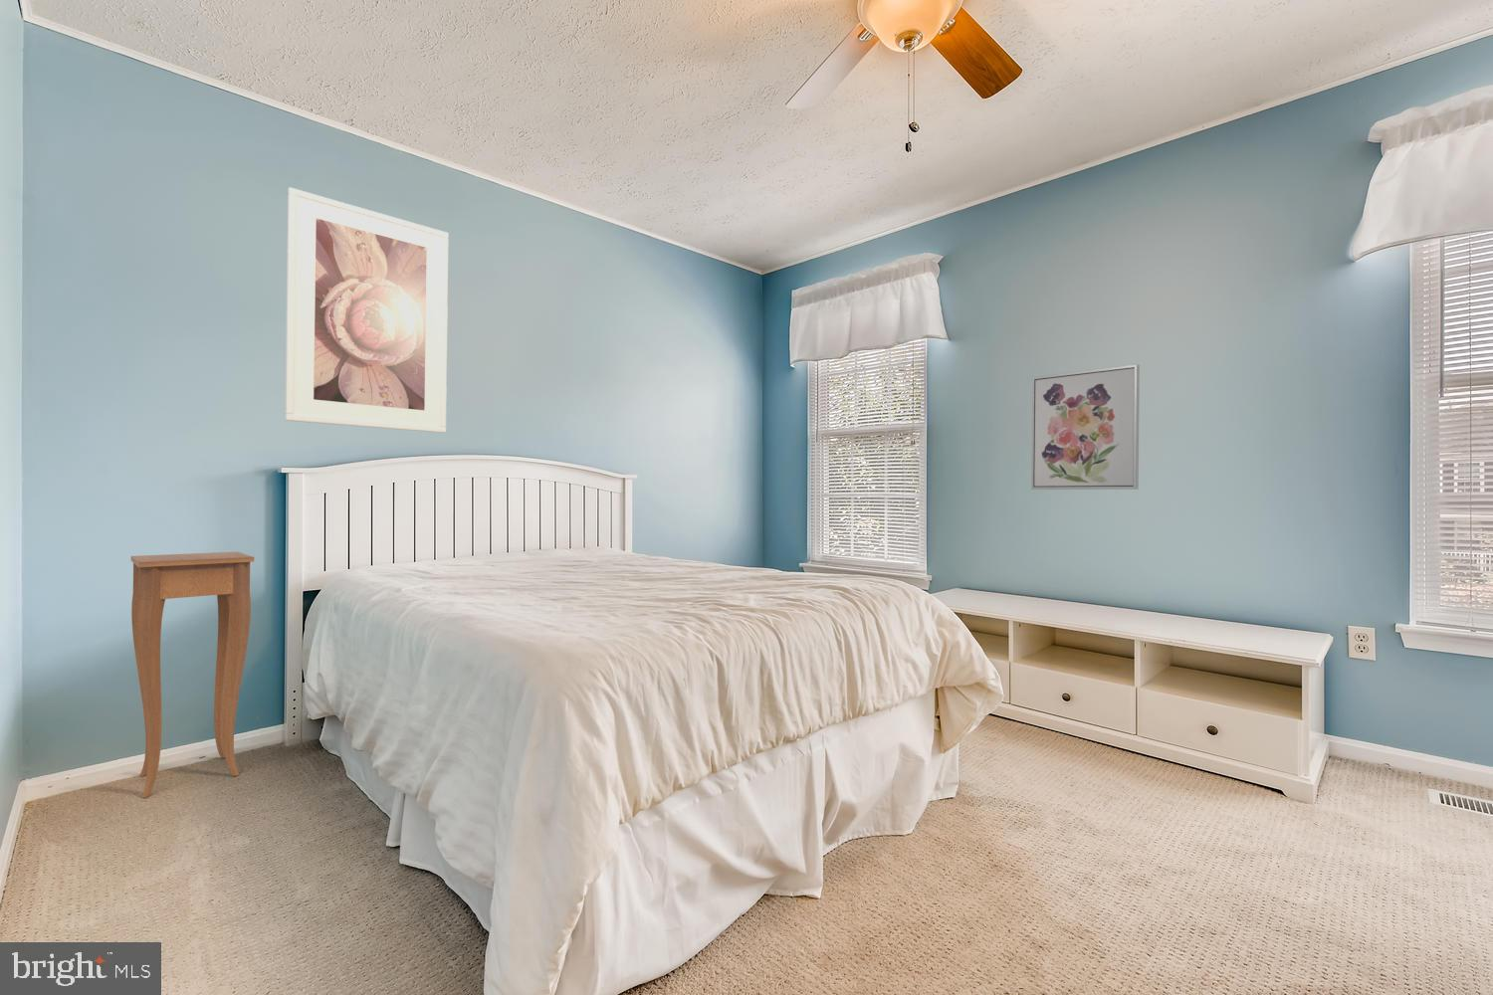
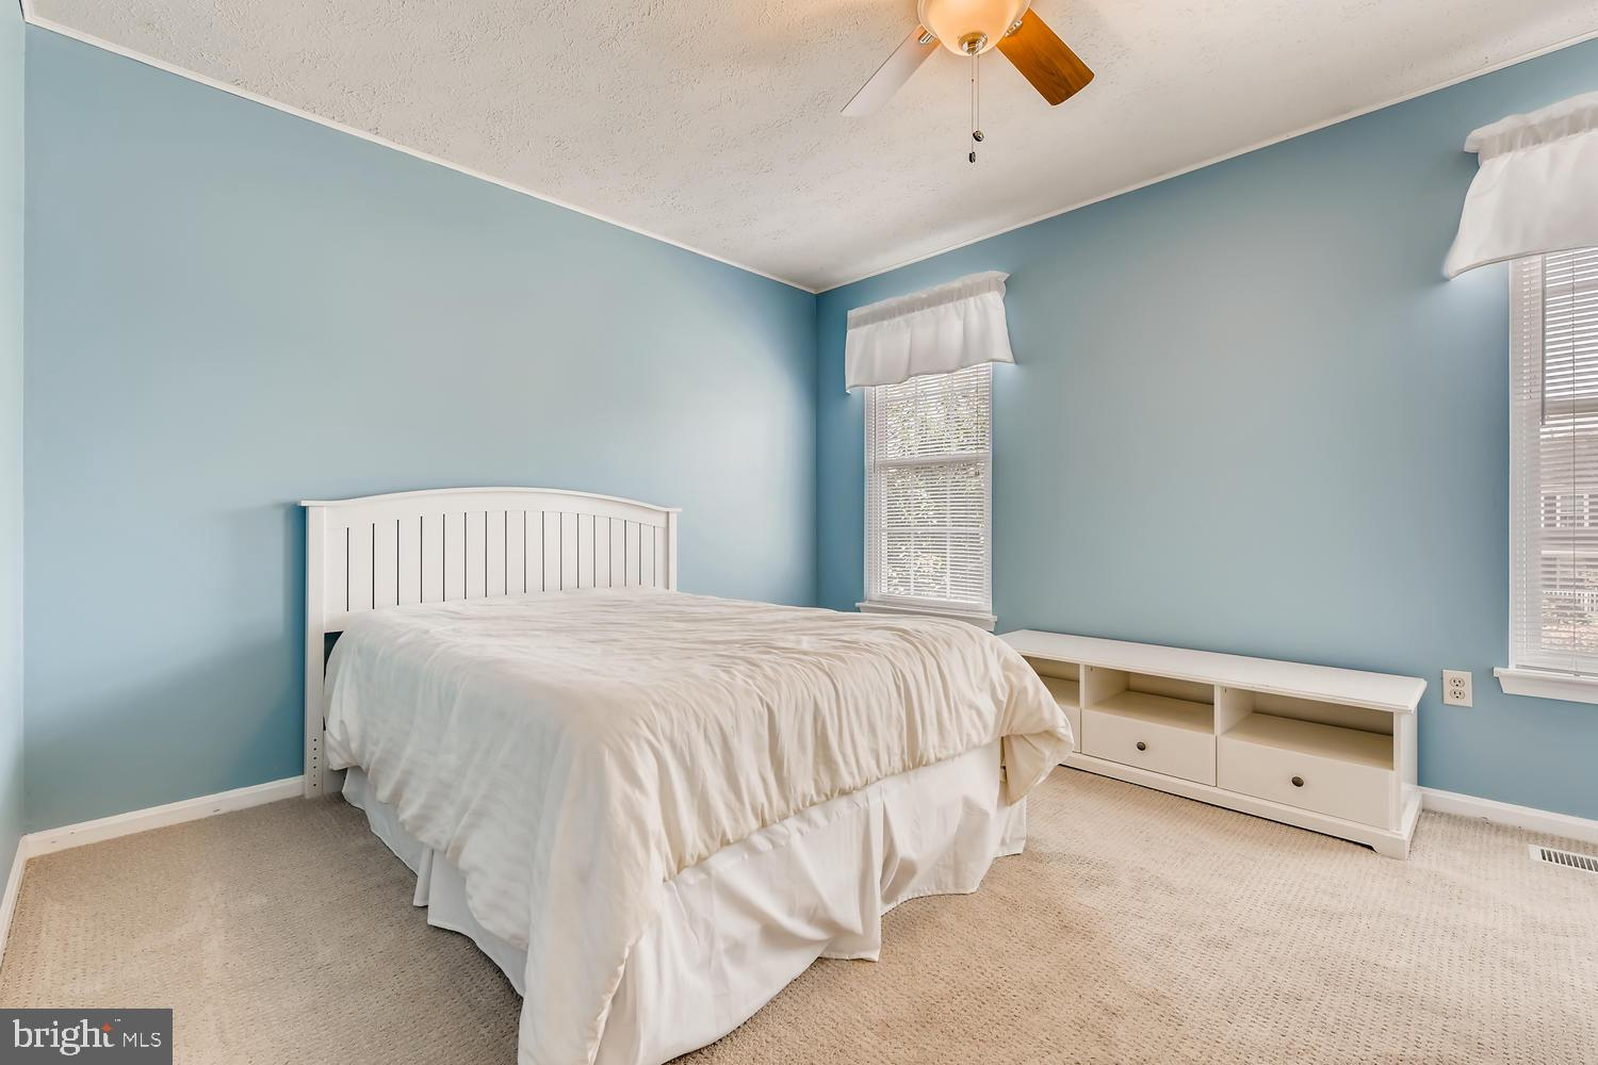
- side table (216, 665)
- wall art (1082, 430)
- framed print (372, 320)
